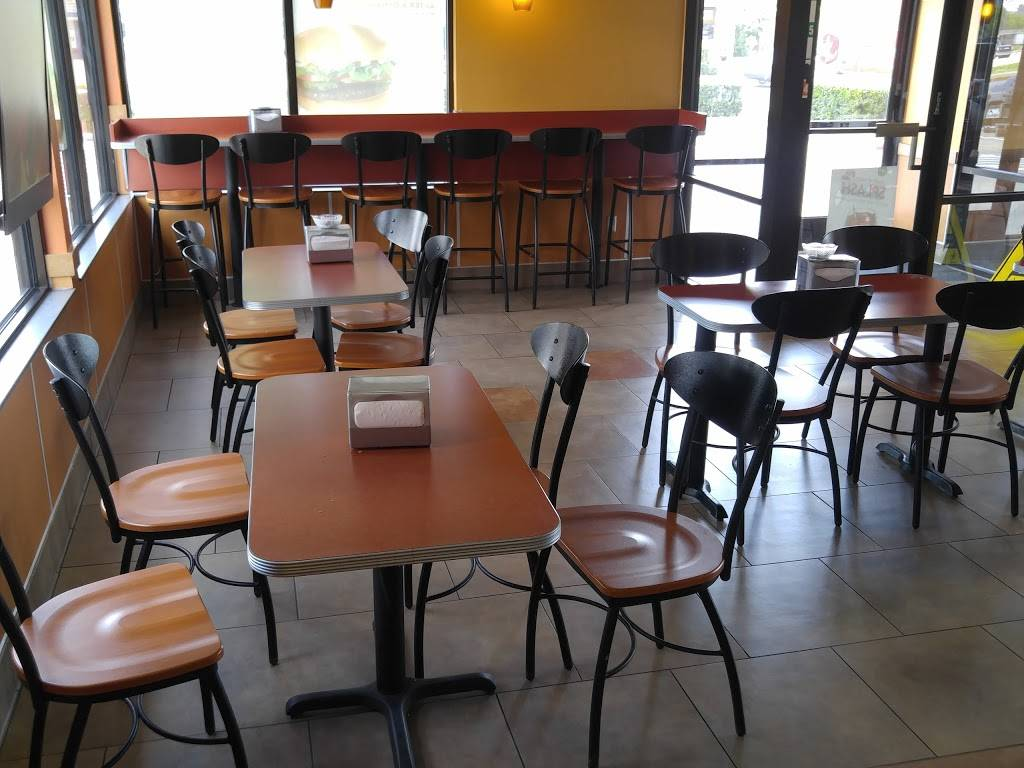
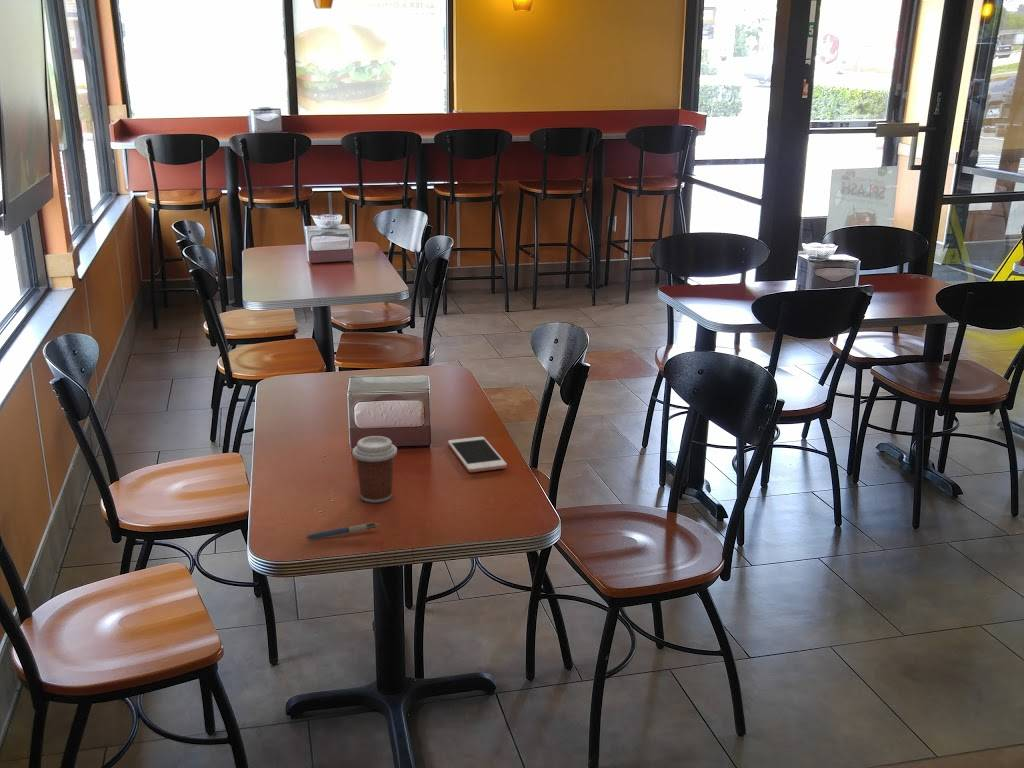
+ pen (342, 530)
+ coffee cup (375, 469)
+ cell phone (476, 453)
